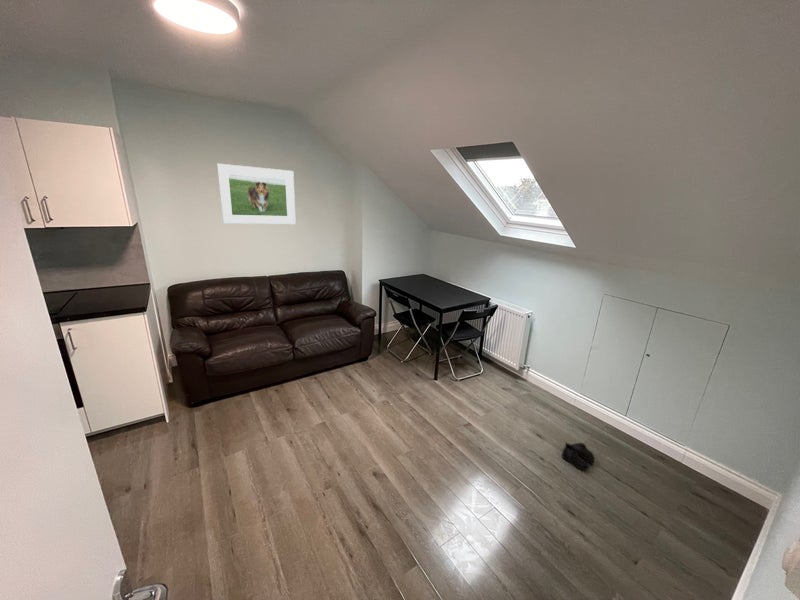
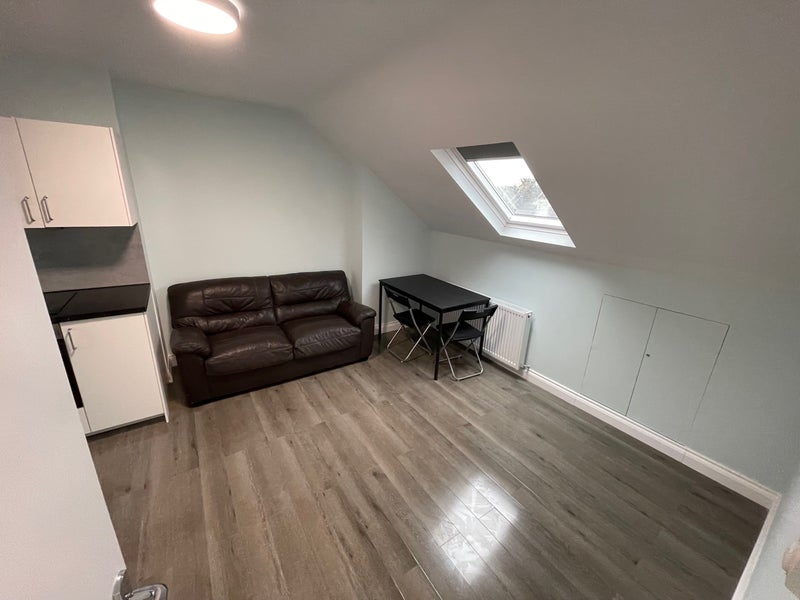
- boots (580, 450)
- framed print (259, 196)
